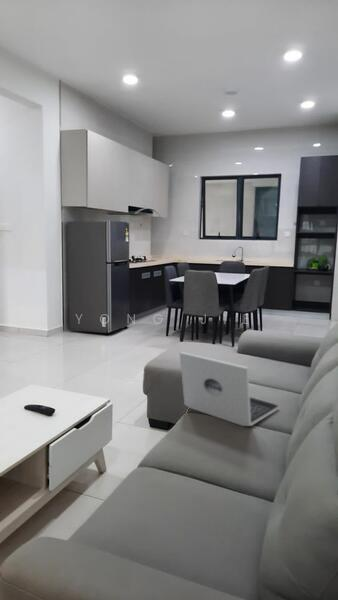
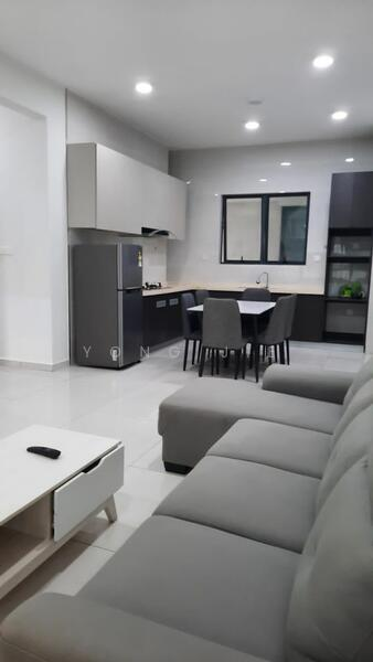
- laptop (230, 380)
